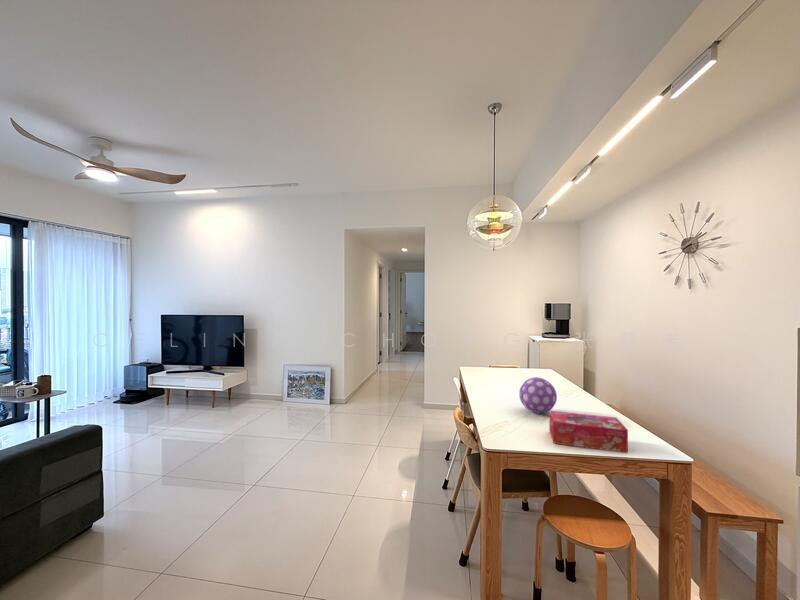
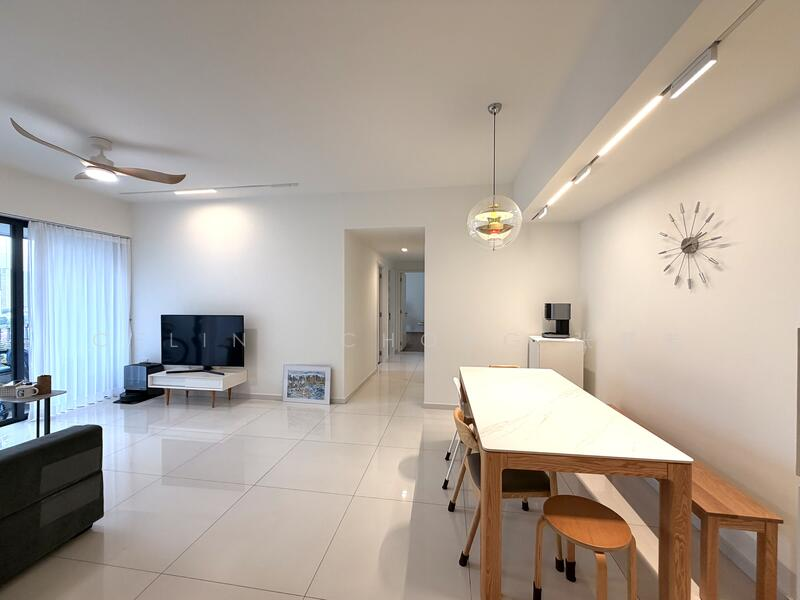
- tissue box (585, 430)
- decorative ball (537, 395)
